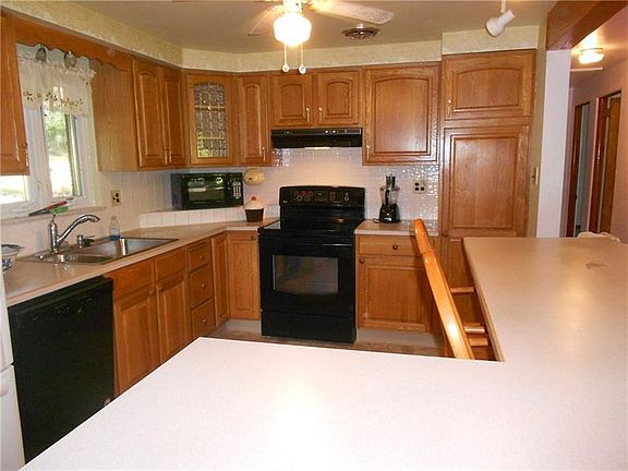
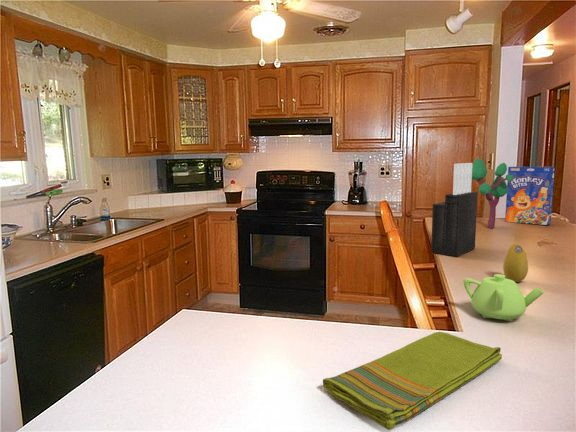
+ teapot (501, 295)
+ dish towel (417, 366)
+ cereal box (529, 194)
+ knife block (452, 207)
+ fruit (515, 262)
+ plant (488, 192)
